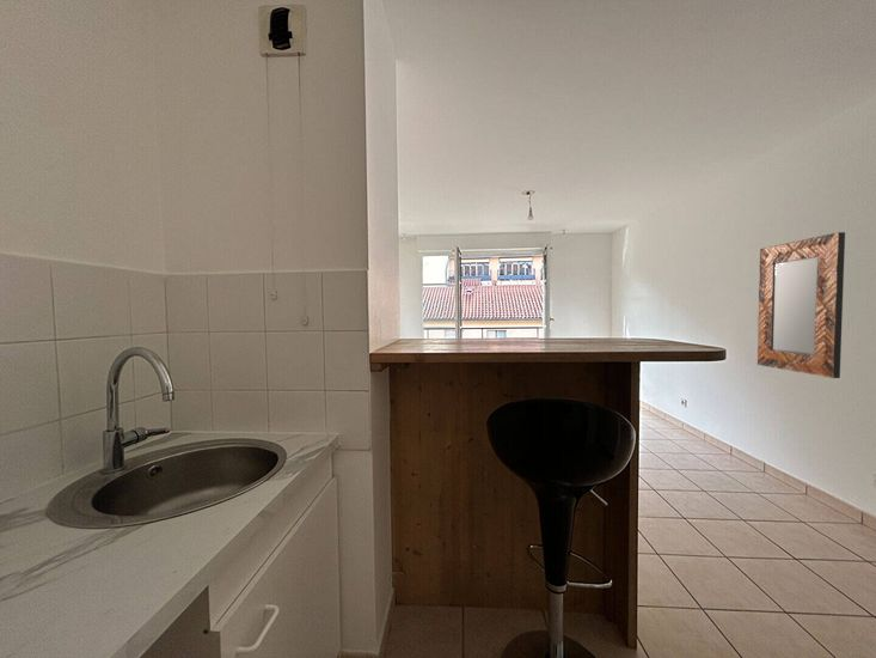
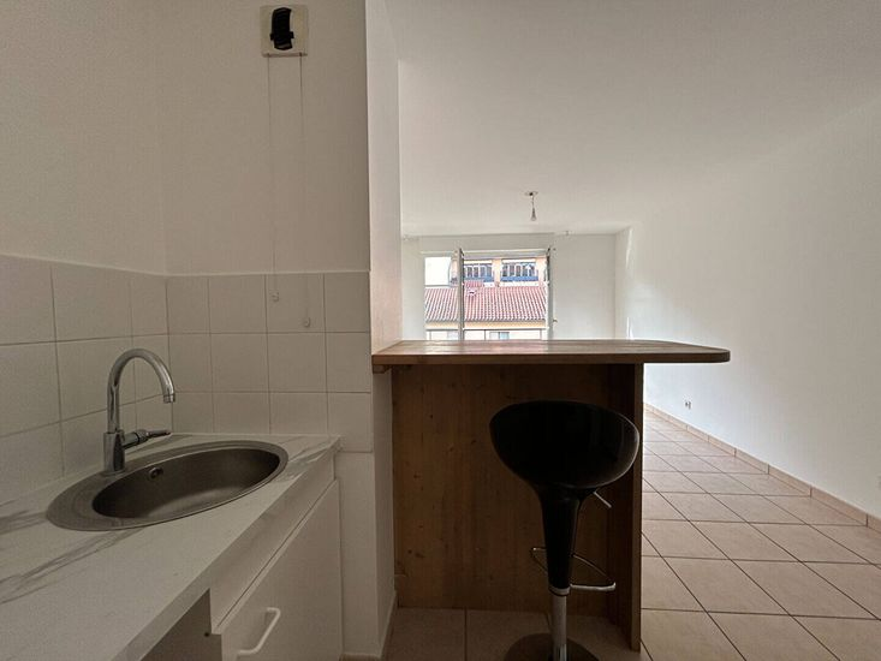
- home mirror (795, 306)
